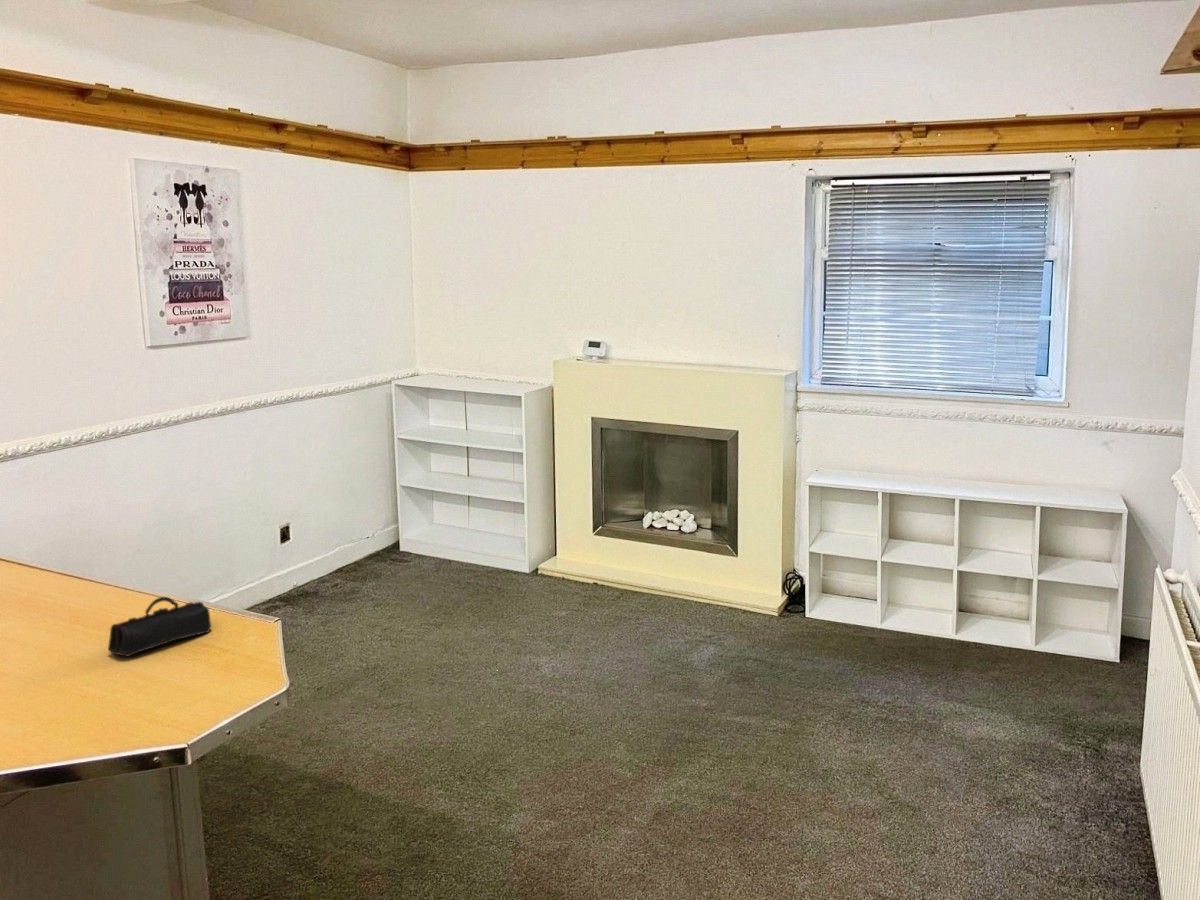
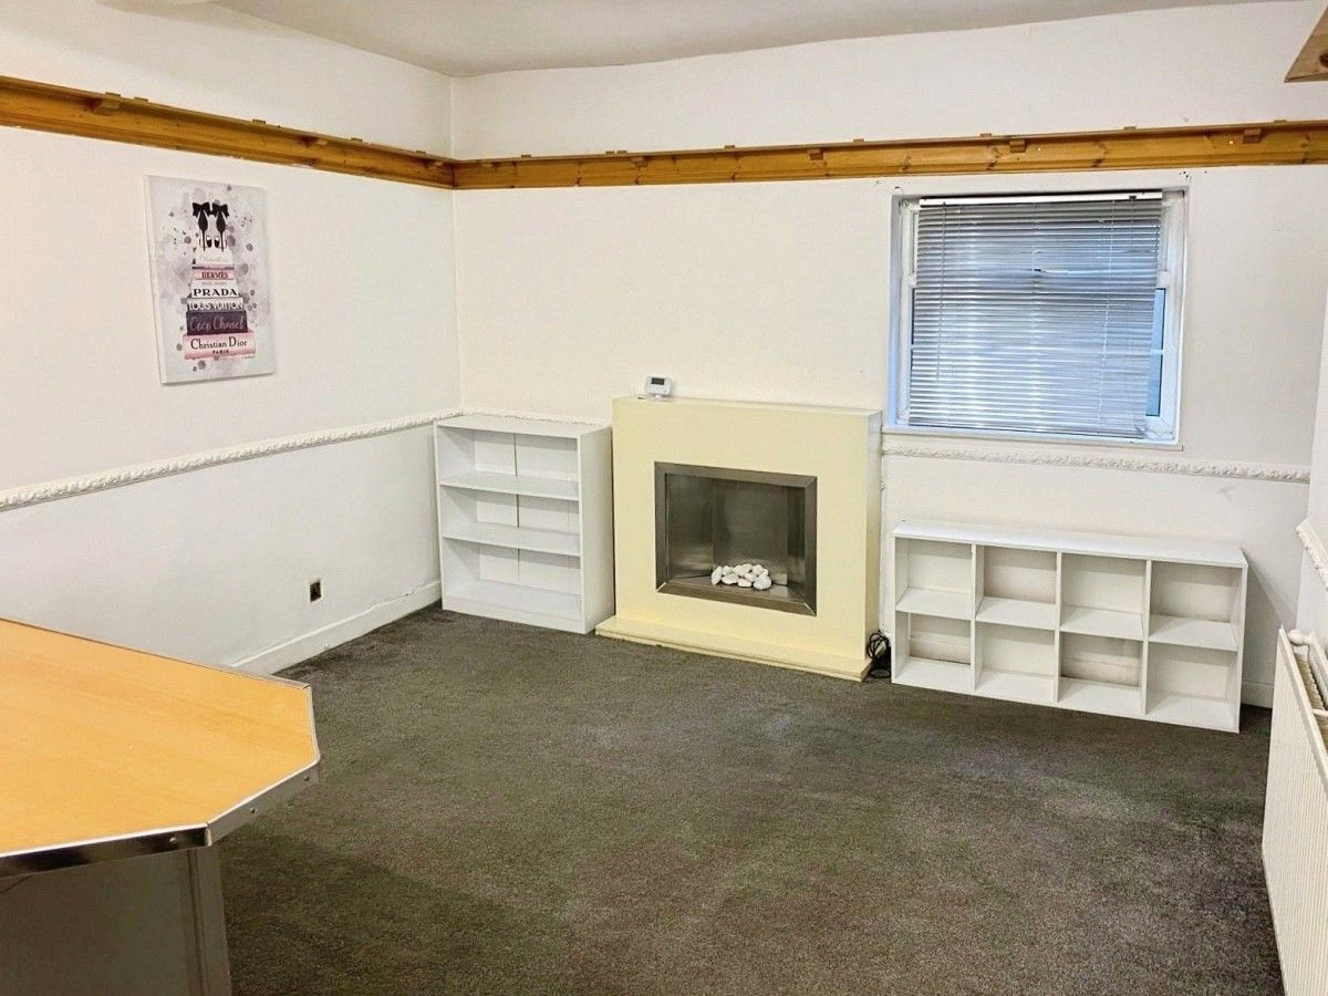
- pencil case (160, 620)
